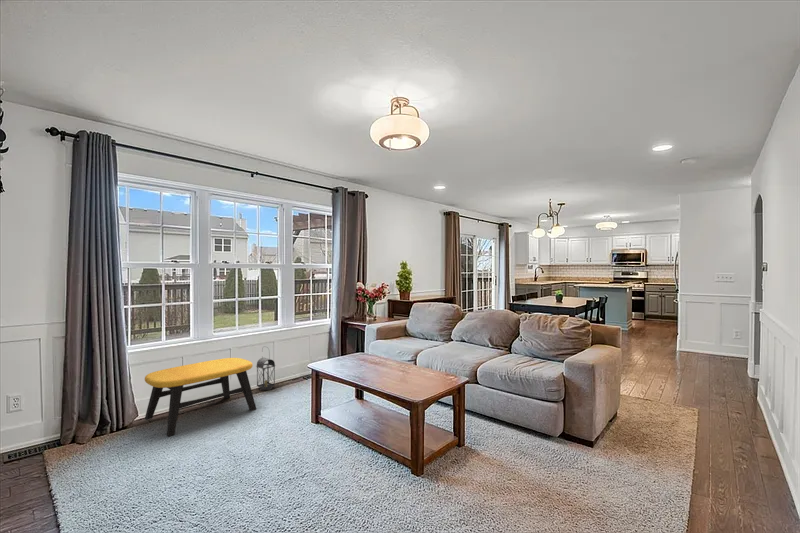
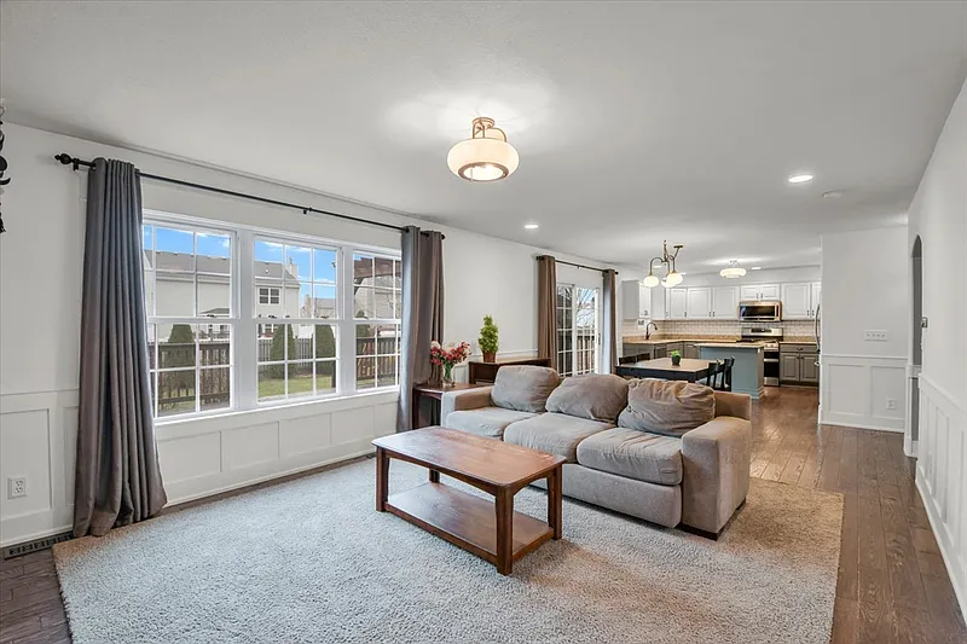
- bench (202, 386)
- lantern (266, 367)
